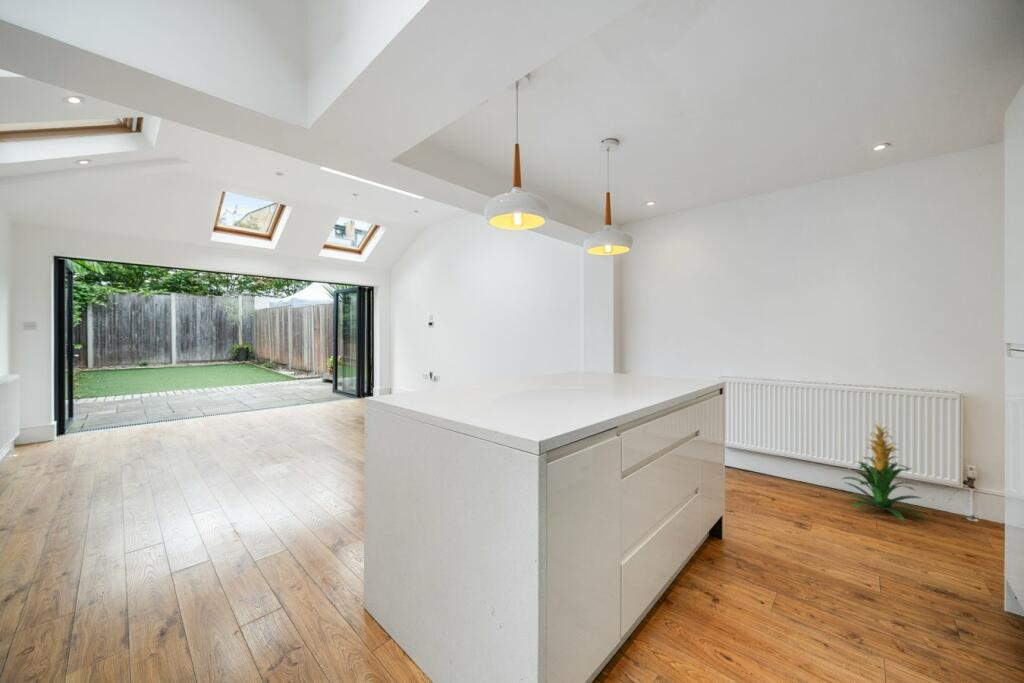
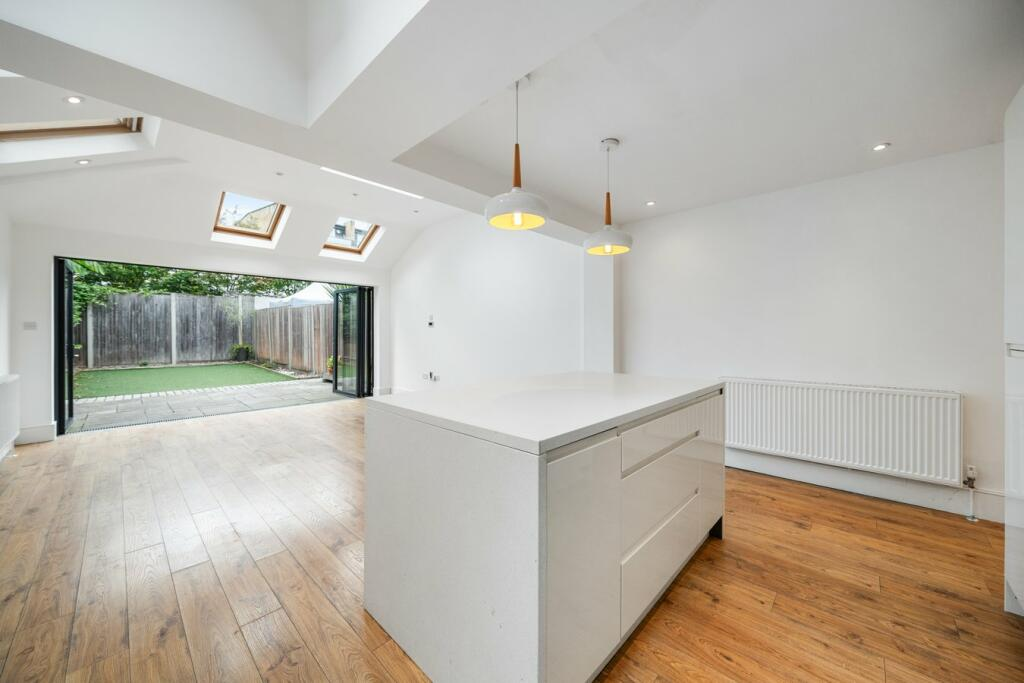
- indoor plant (881, 464)
